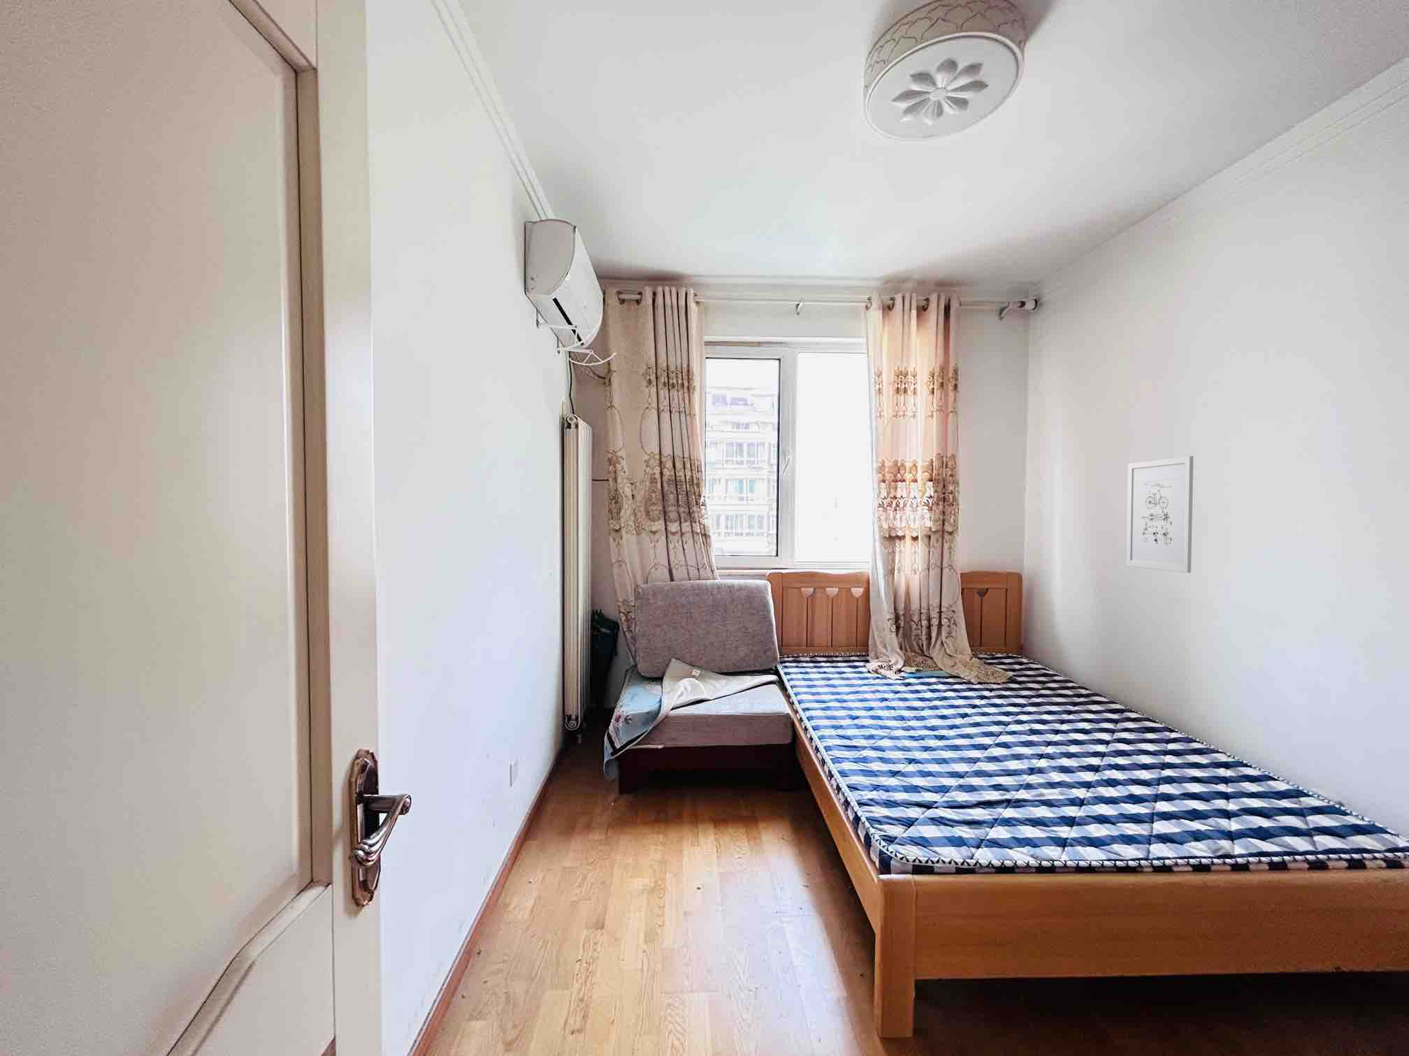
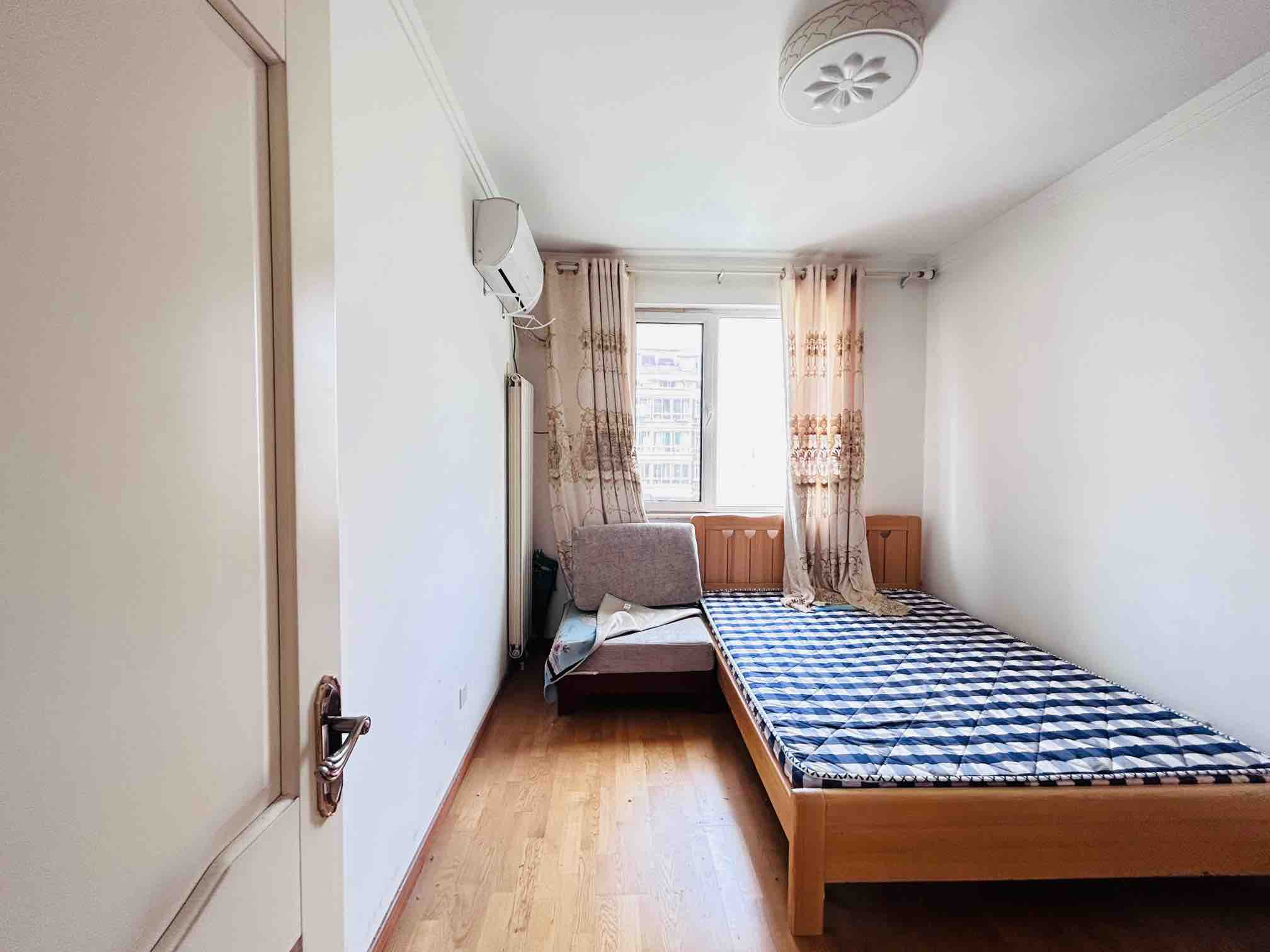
- wall art (1157, 514)
